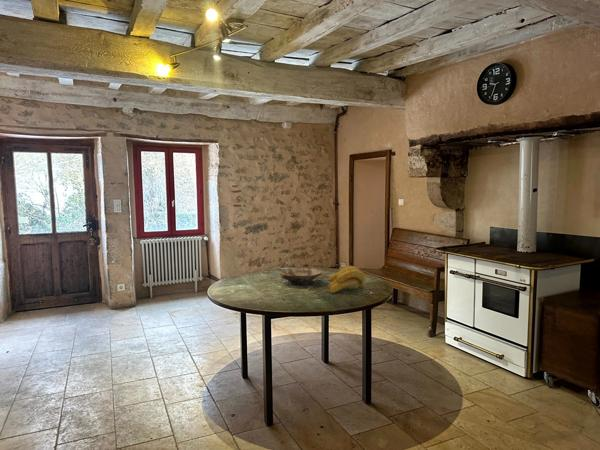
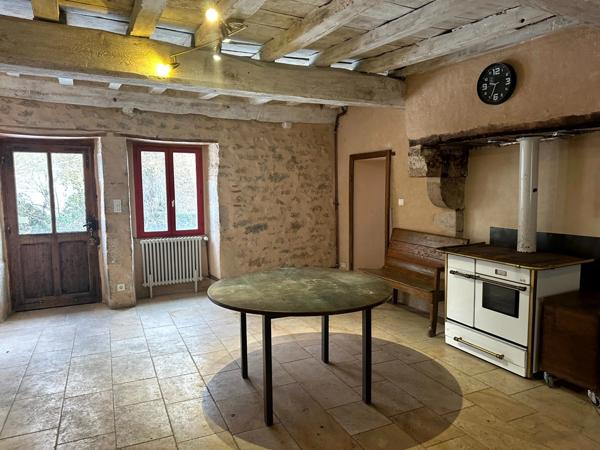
- banana bunch (346, 278)
- bowl (301, 277)
